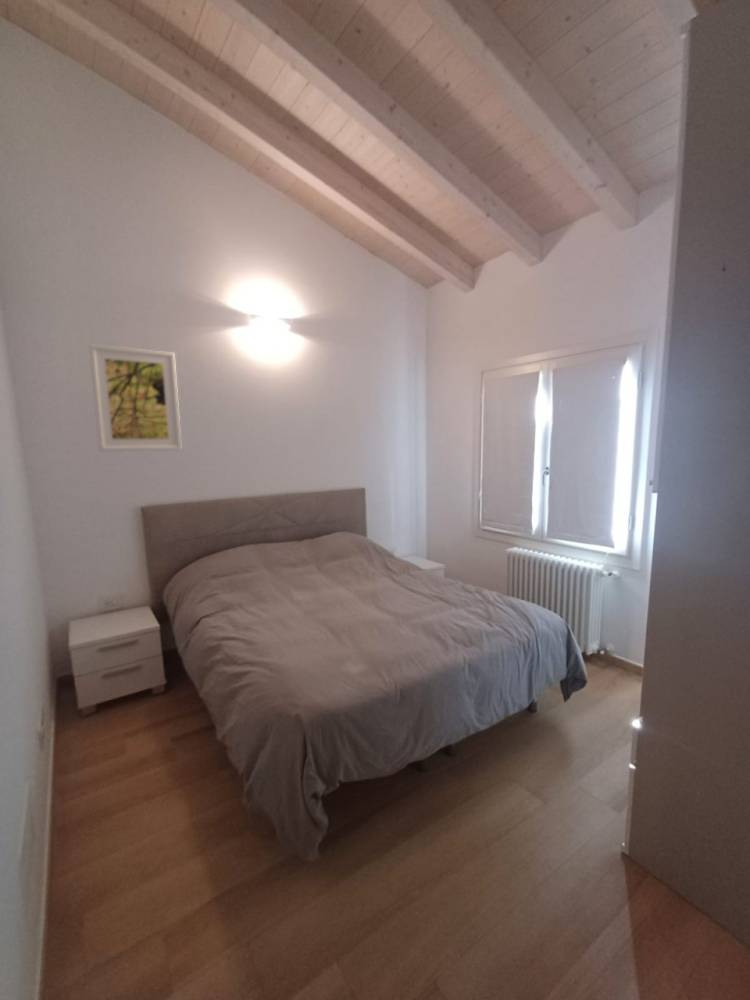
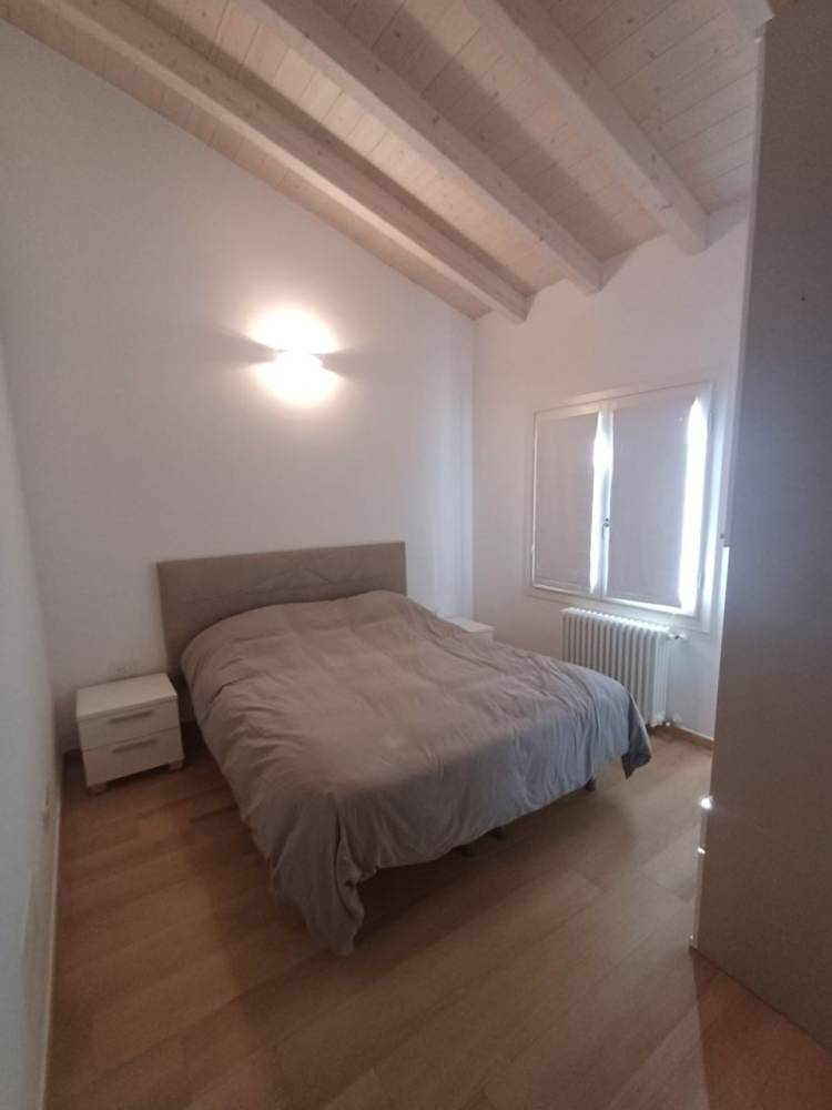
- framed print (138, 400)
